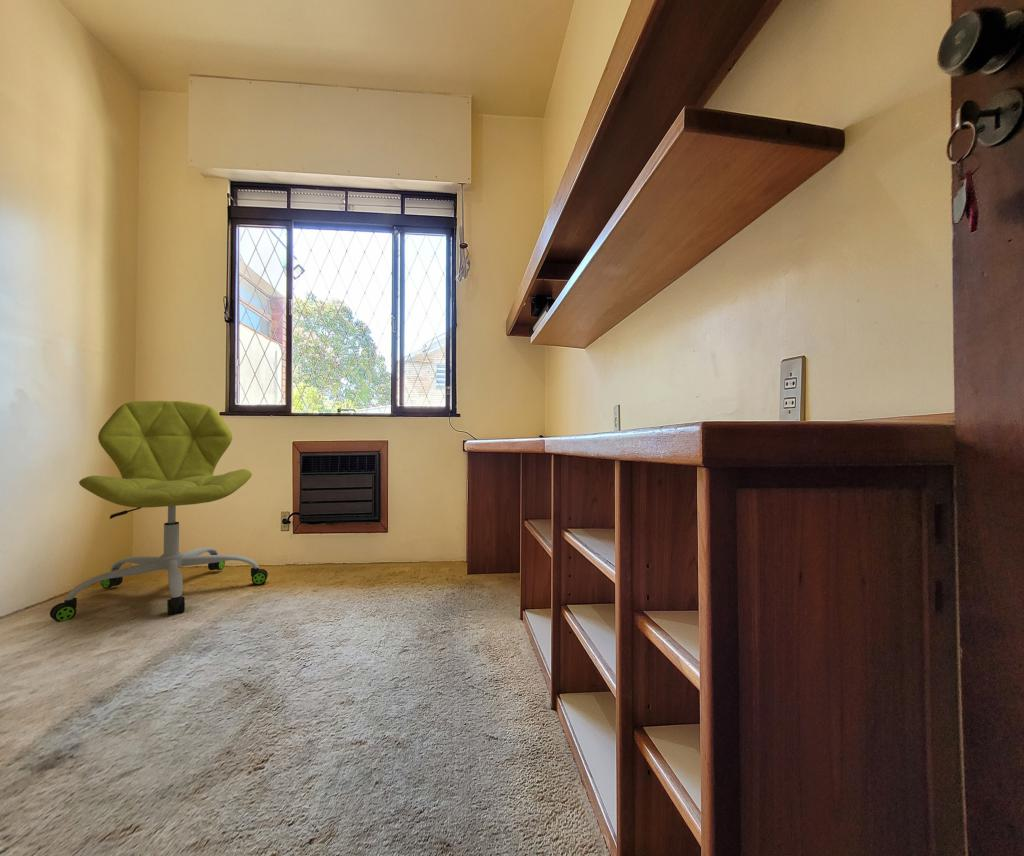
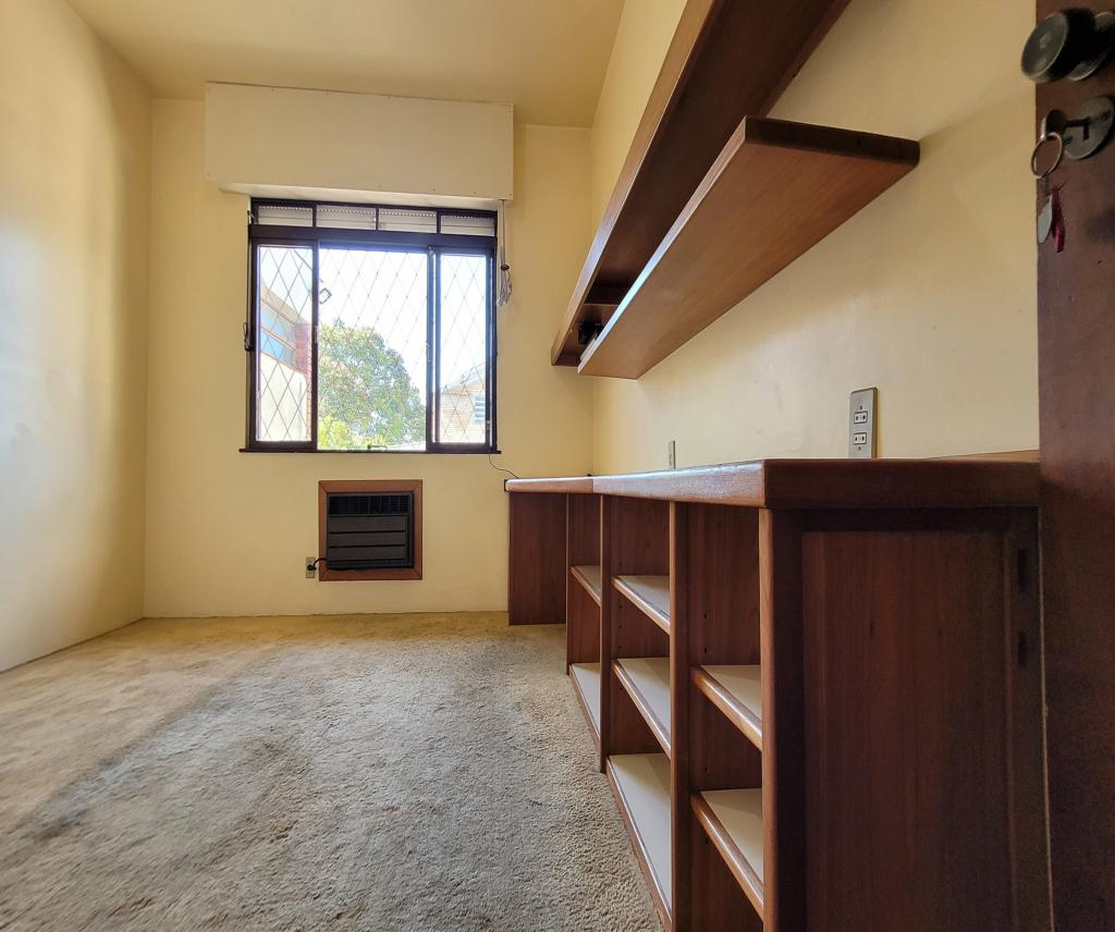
- office chair (171, 494)
